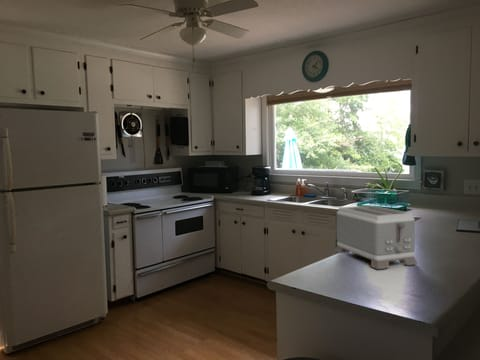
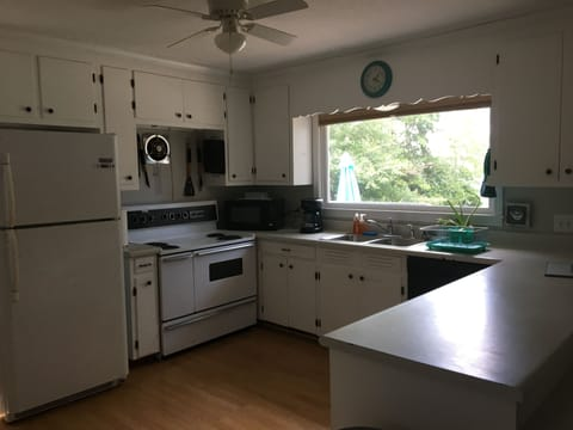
- toaster (375, 234)
